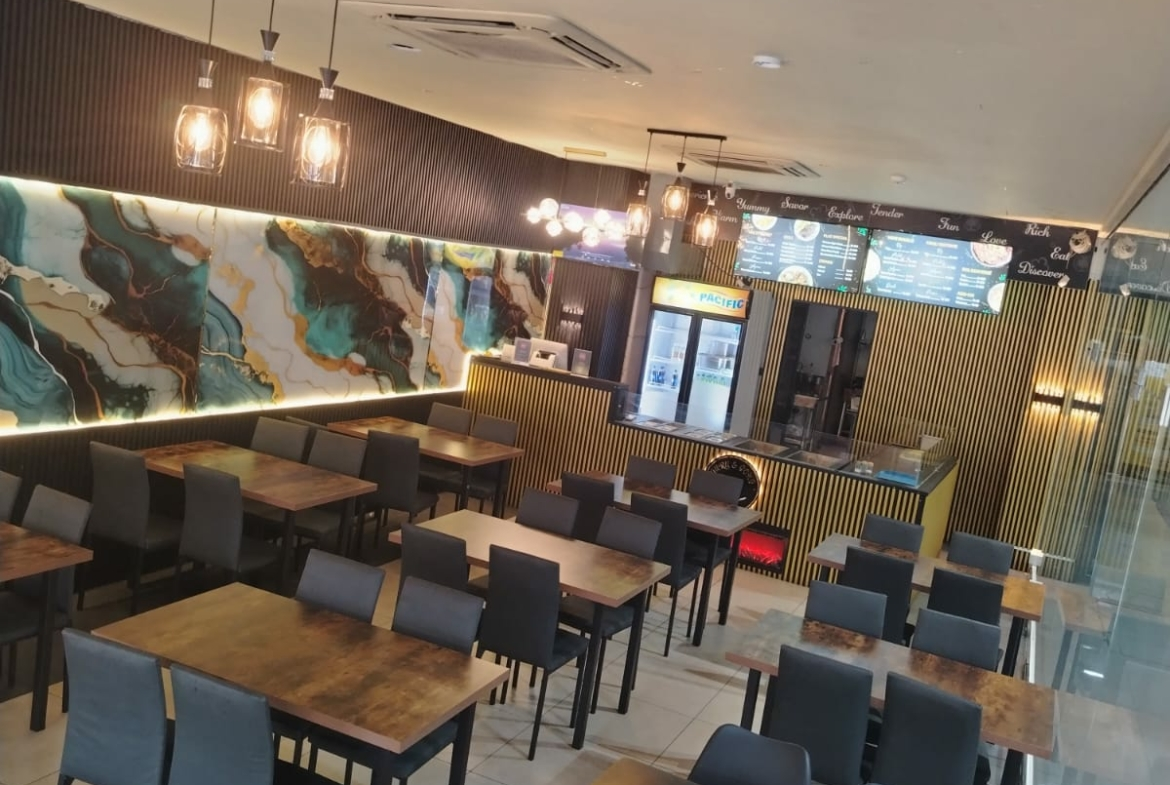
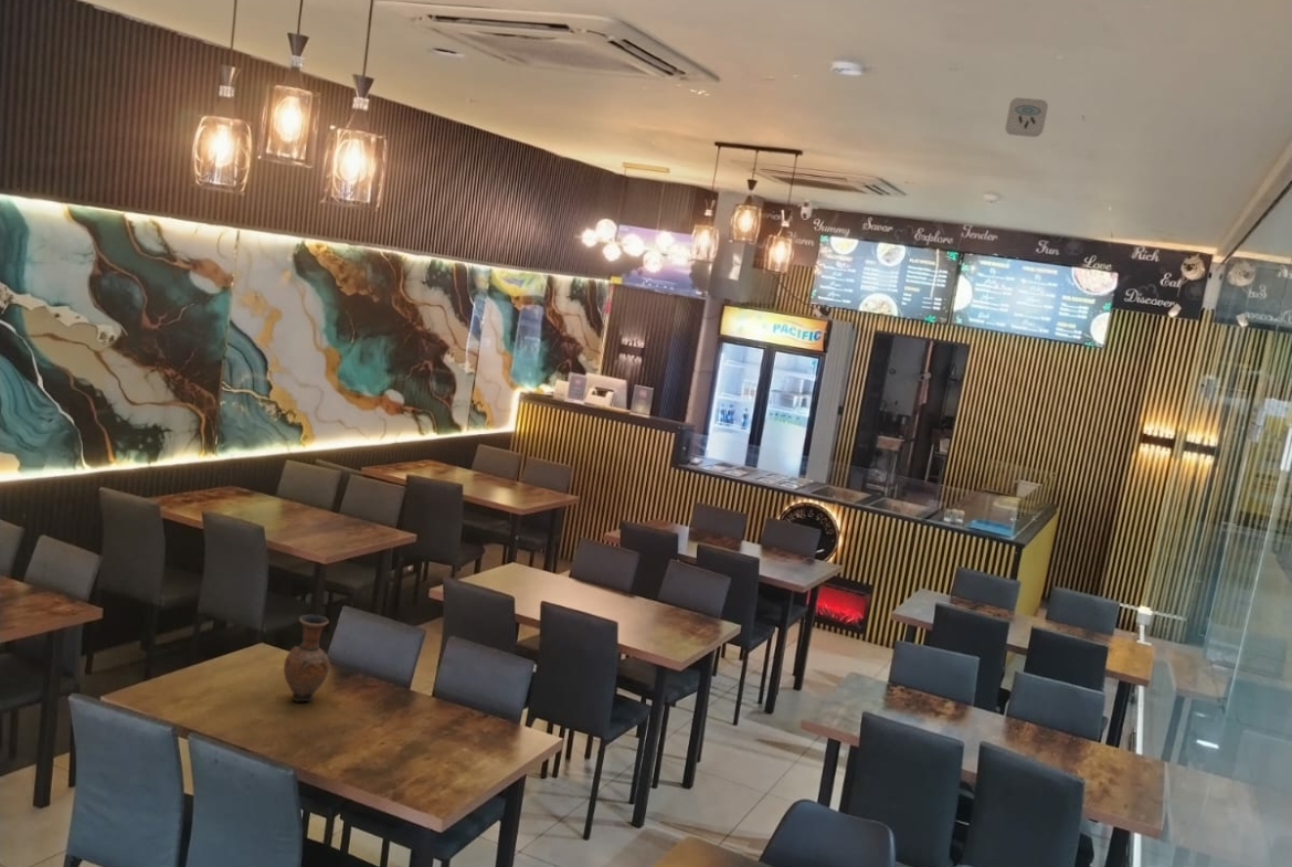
+ smoke detector (1026, 117)
+ vase (307, 658)
